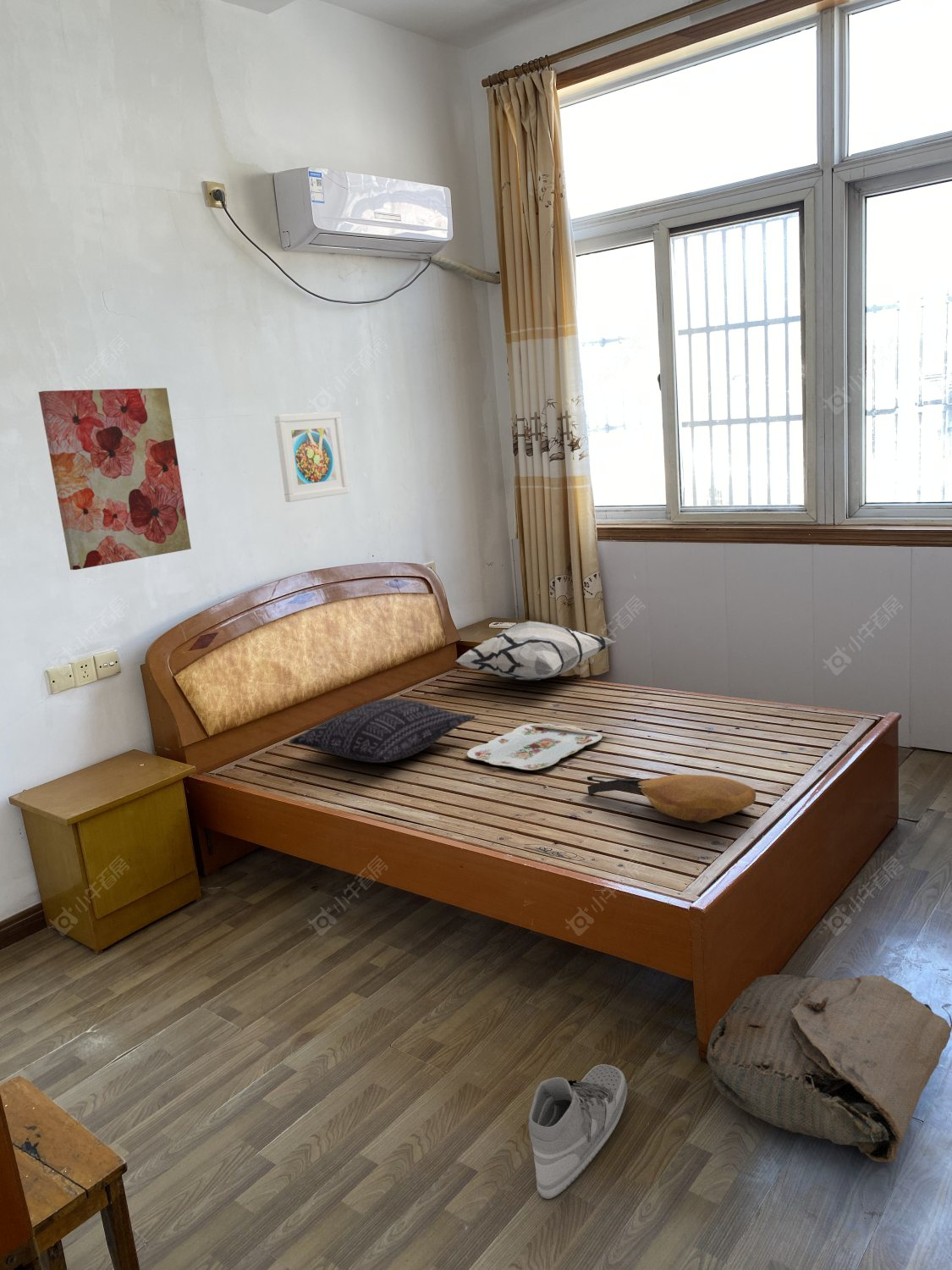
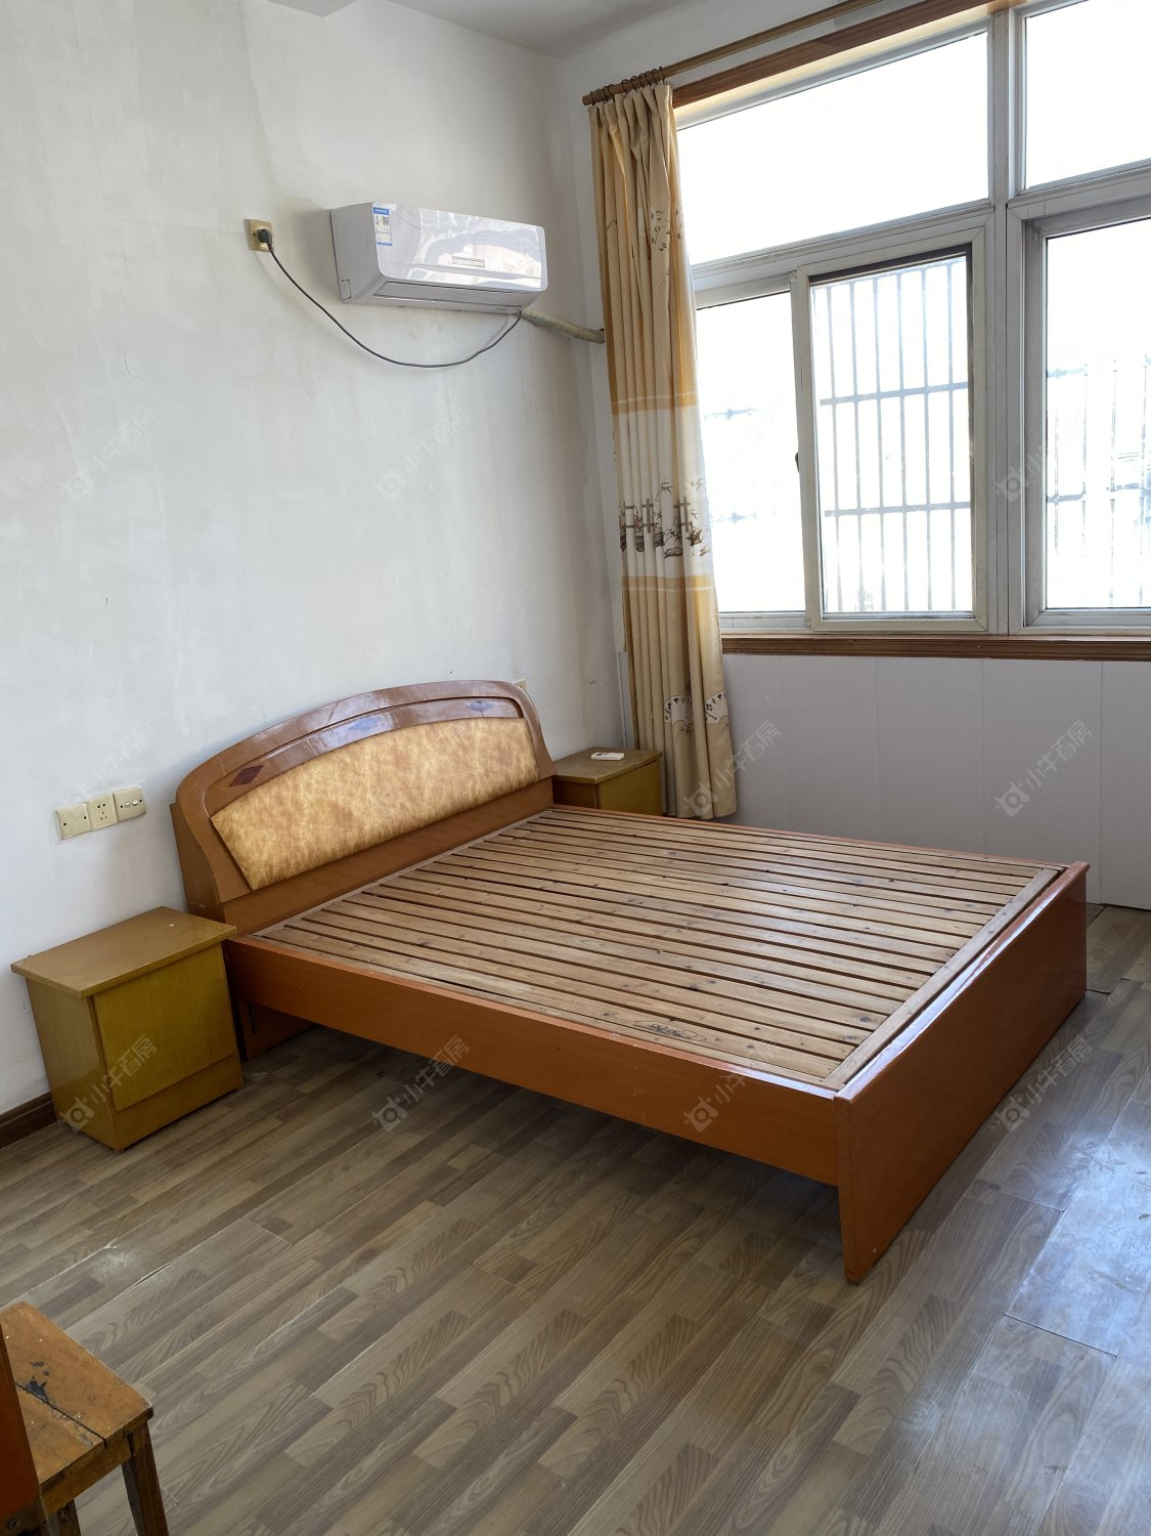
- pillow (382, 729)
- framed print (313, 456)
- shoe (579, 1103)
- tote bag (662, 788)
- wall art (119, 476)
- serving tray (535, 746)
- decorative pillow (535, 651)
- bag (820, 1035)
